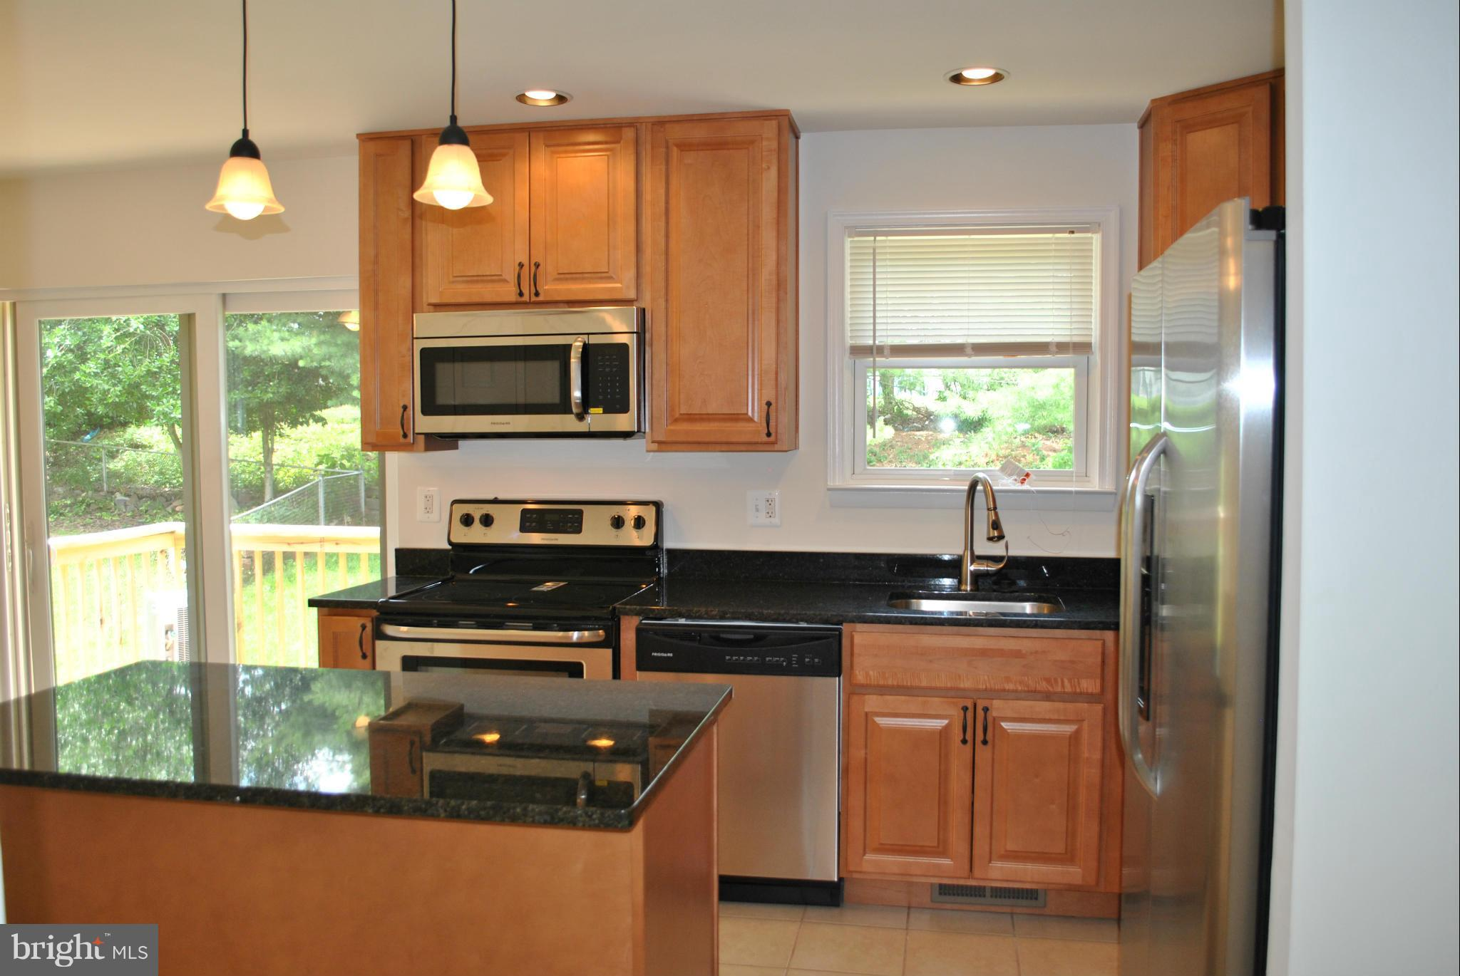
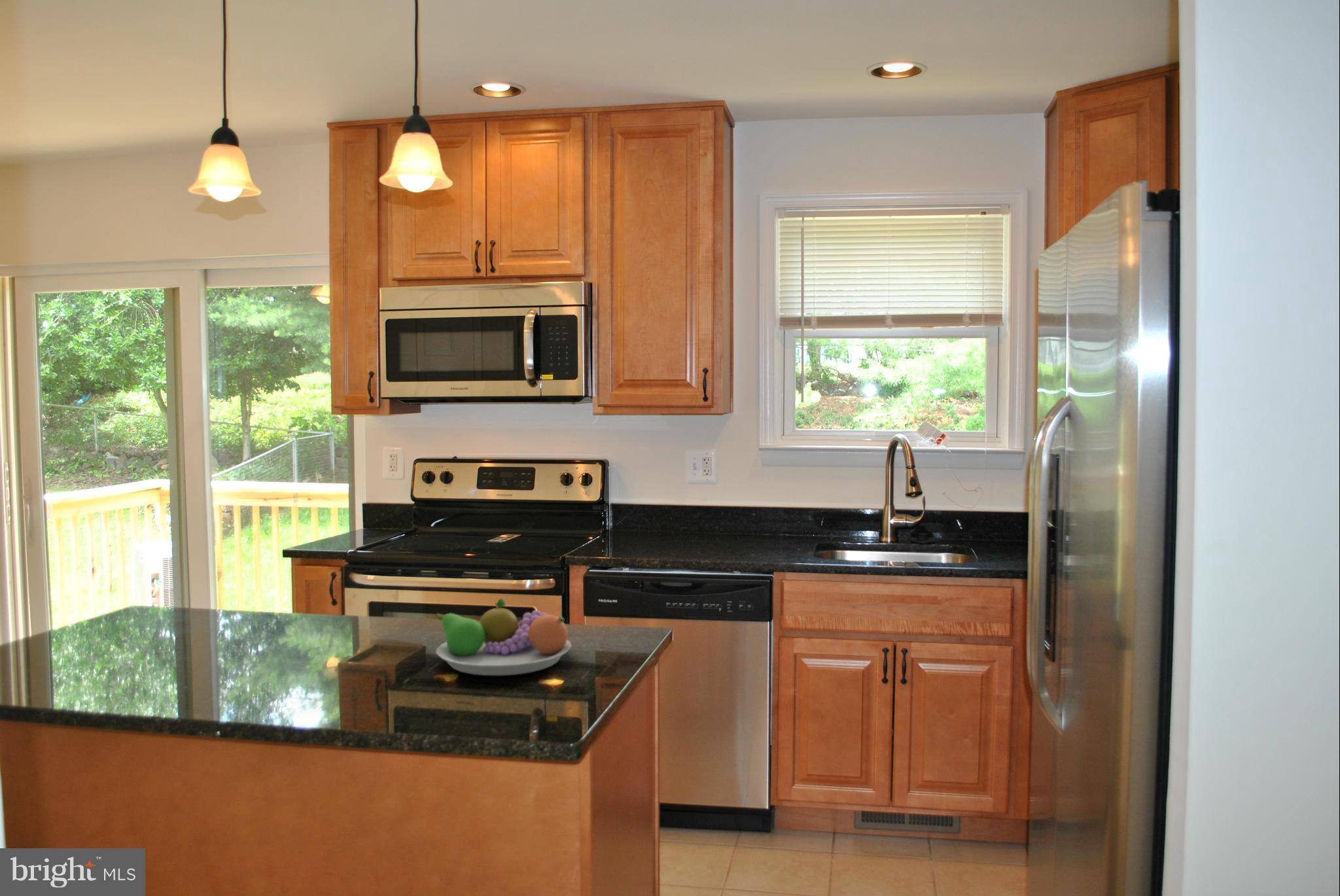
+ fruit bowl (501, 633)
